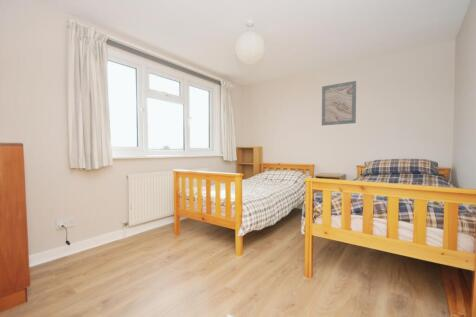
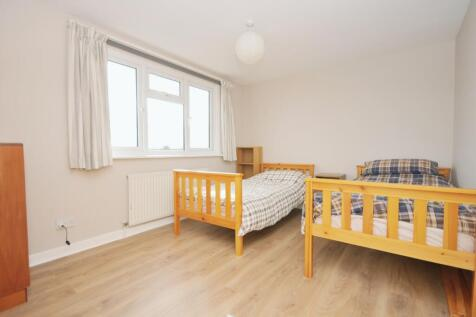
- wall art (338, 104)
